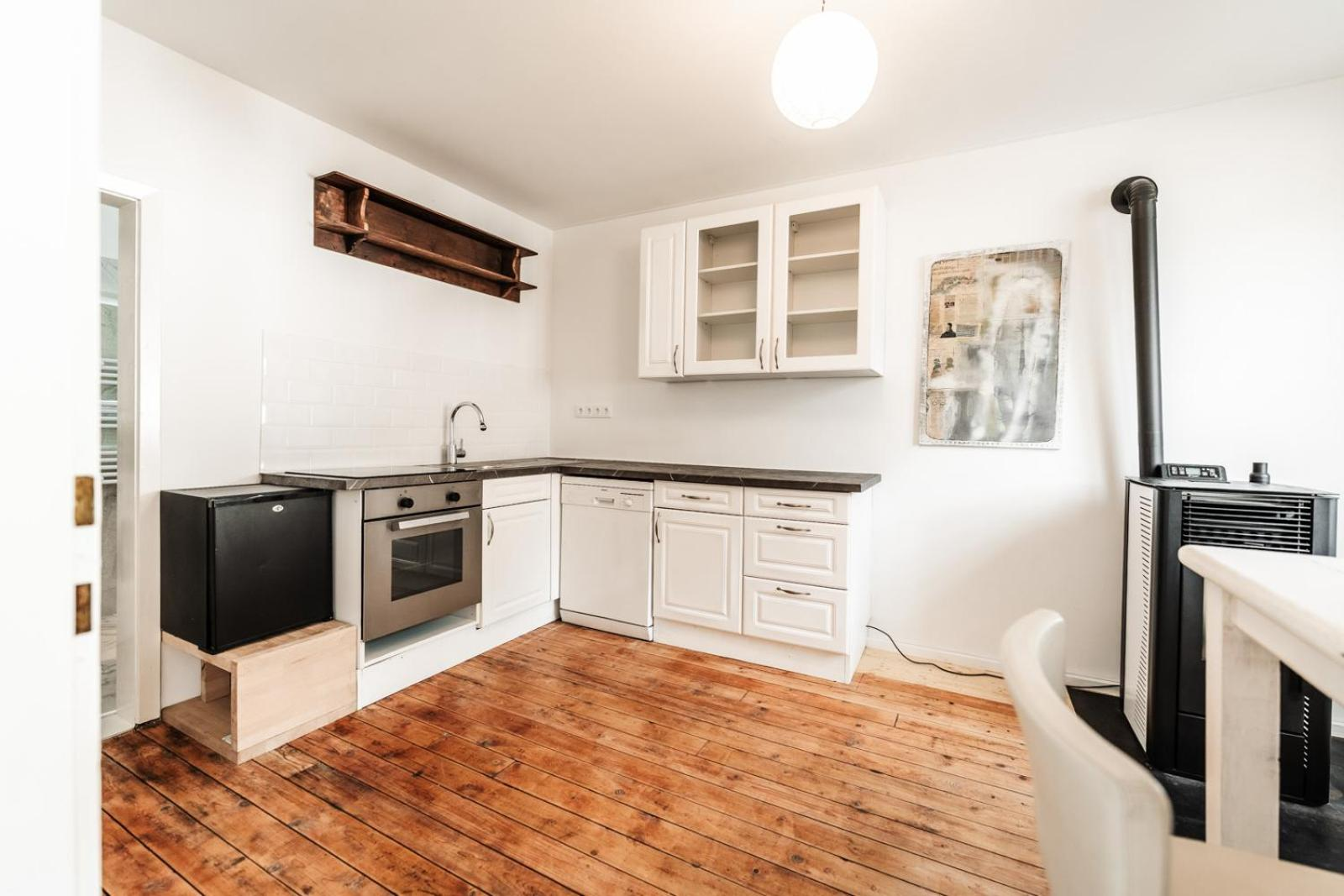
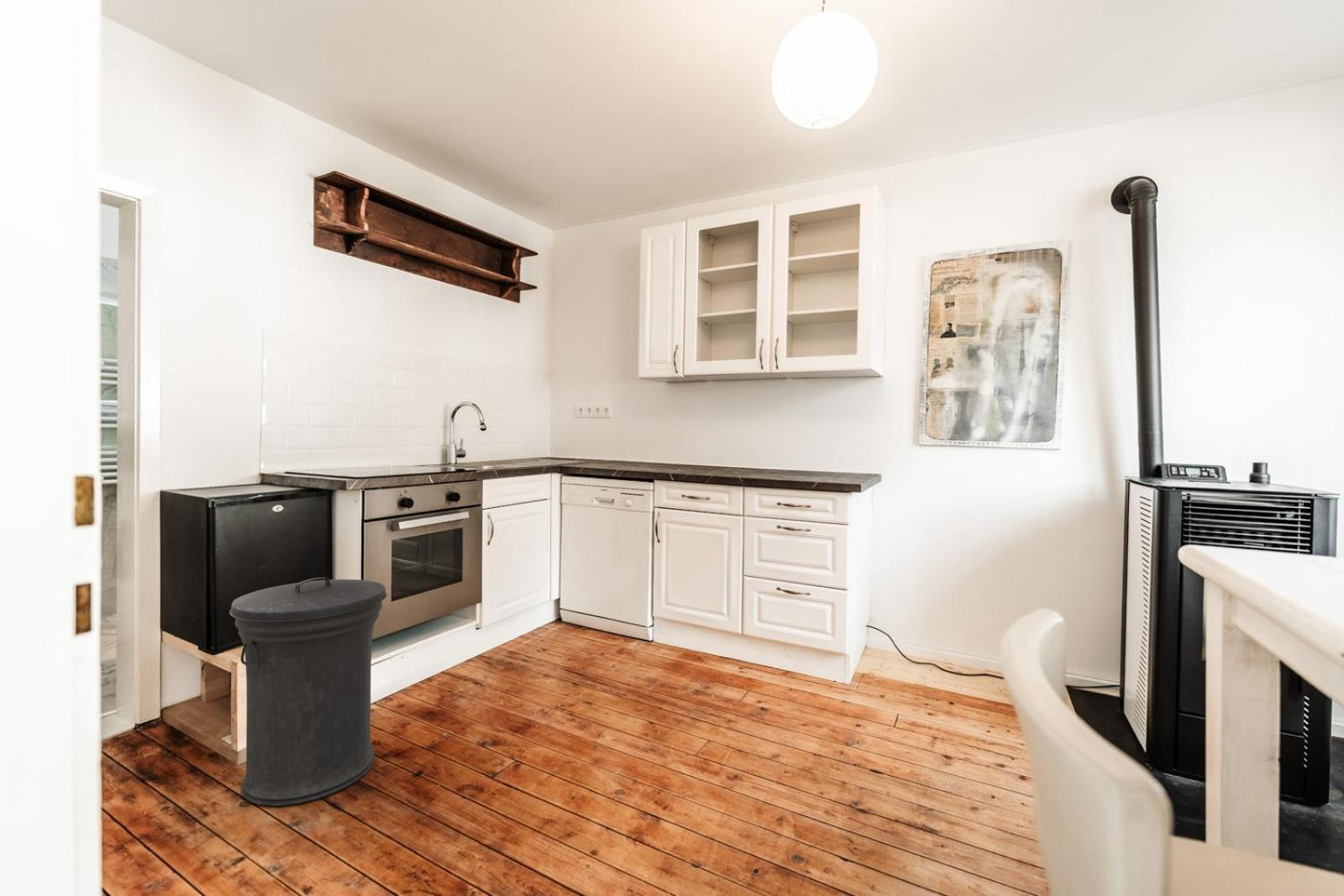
+ trash can (312, 675)
